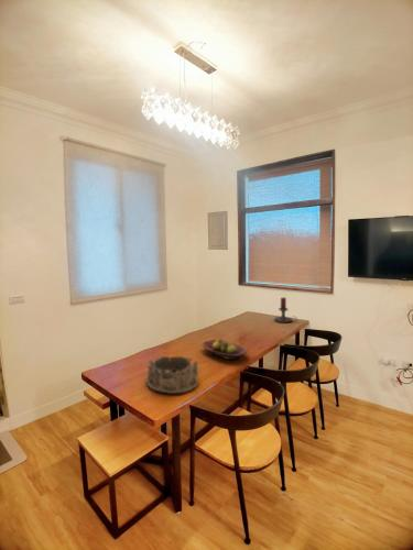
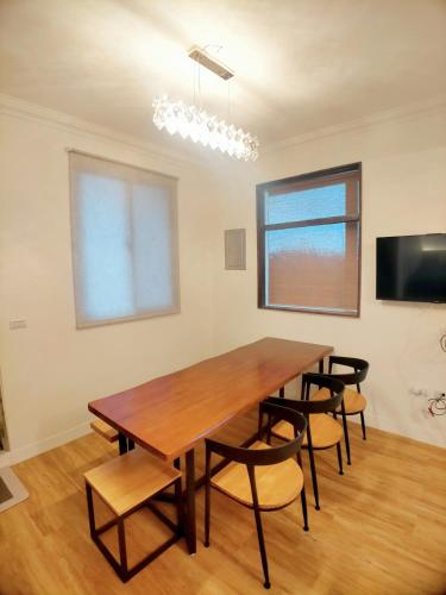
- fruit bowl (224, 346)
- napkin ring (172, 370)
- candle holder (285, 309)
